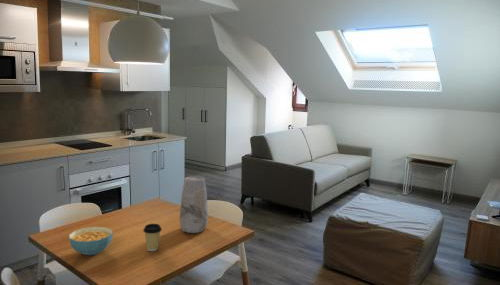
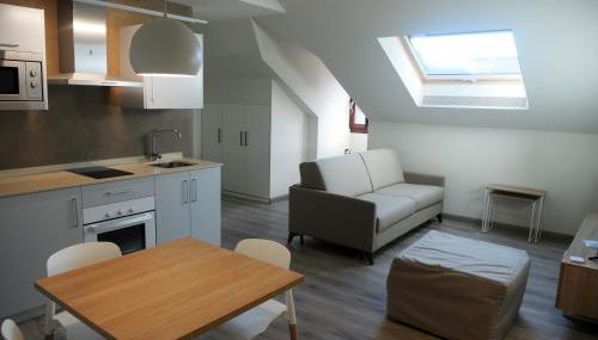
- coffee cup (152, 237)
- vase (193, 203)
- cereal bowl (91, 243)
